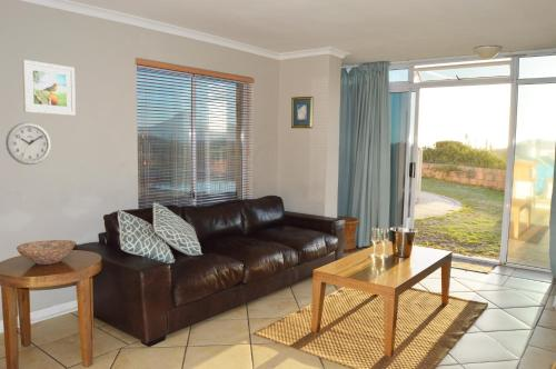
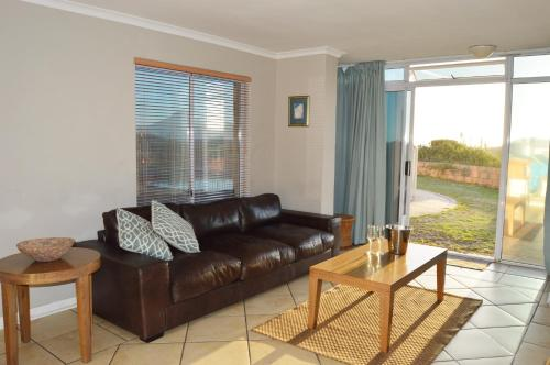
- wall clock (29, 143)
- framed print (50, 89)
